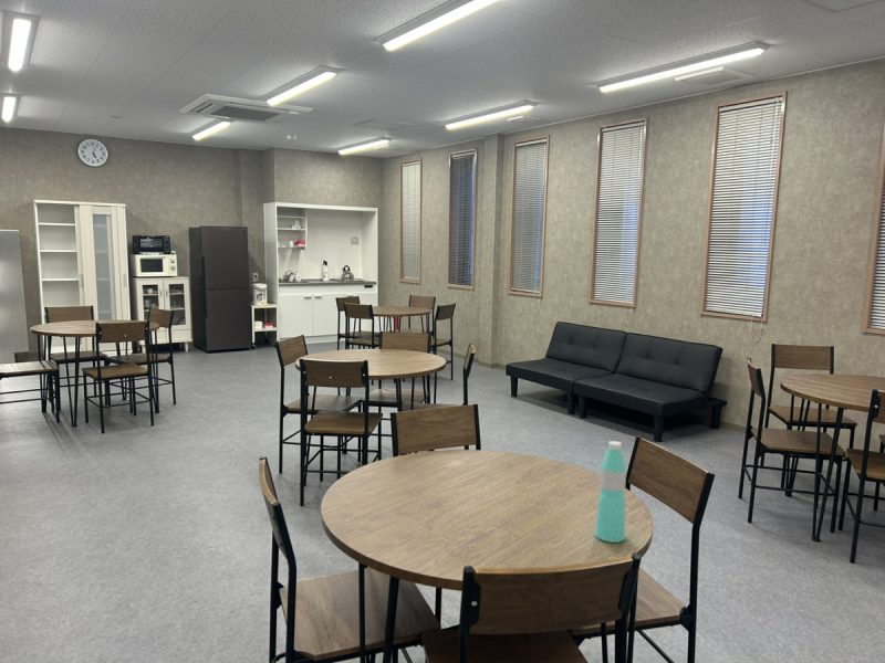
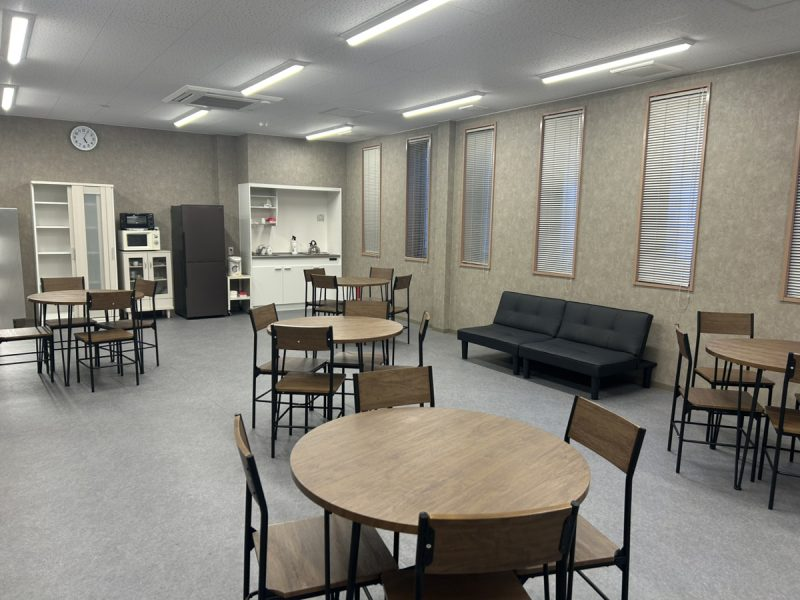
- water bottle (612, 490)
